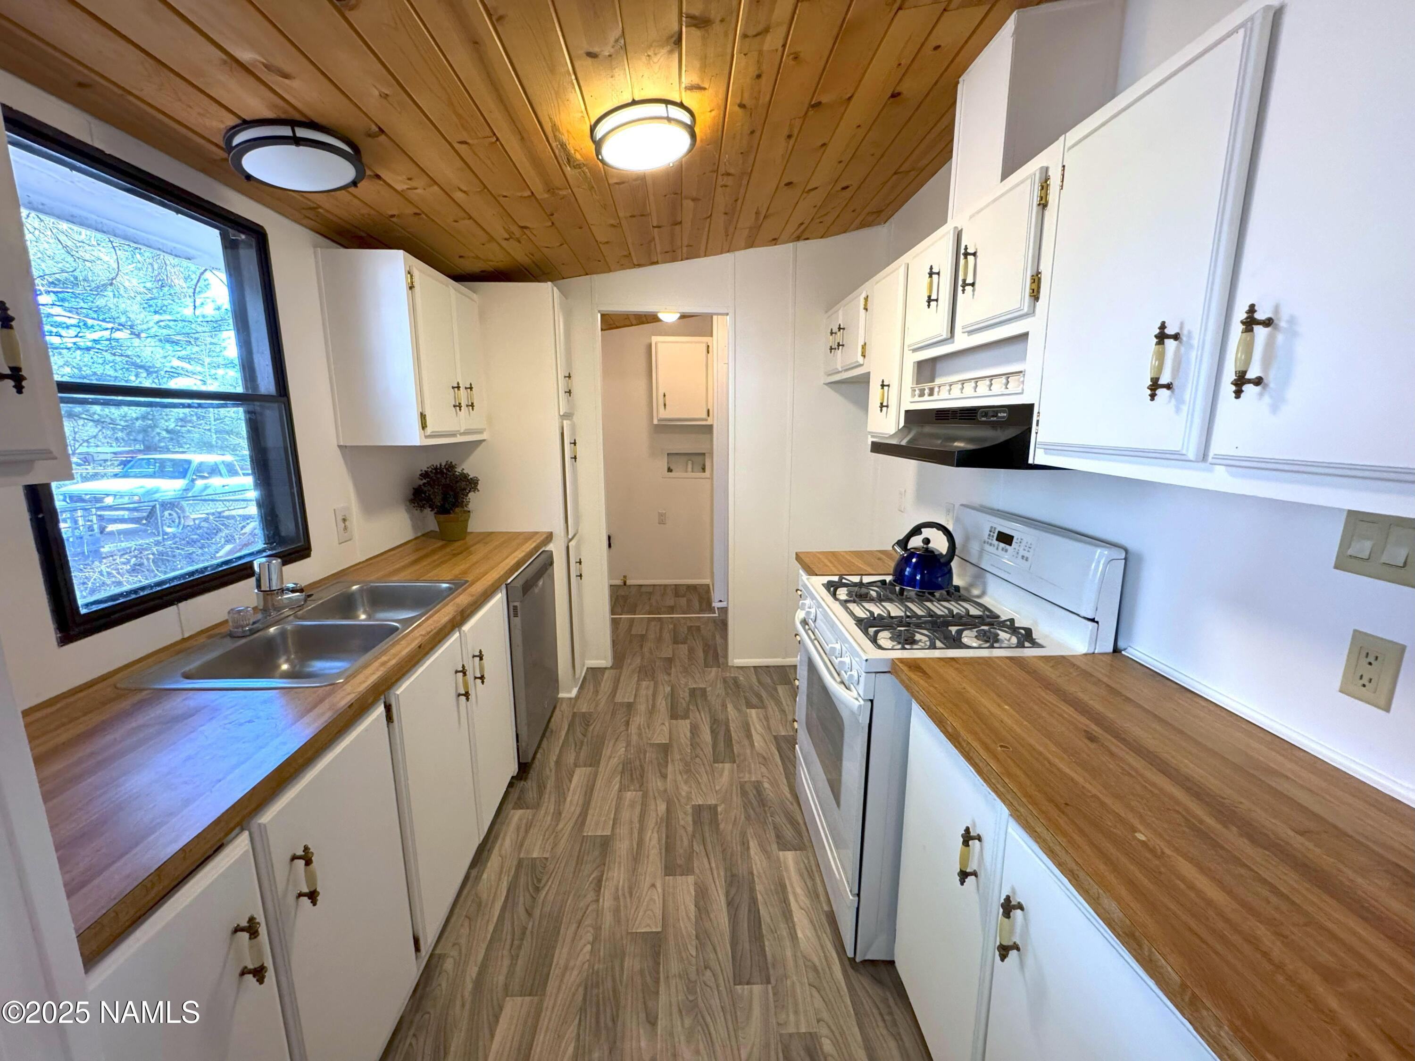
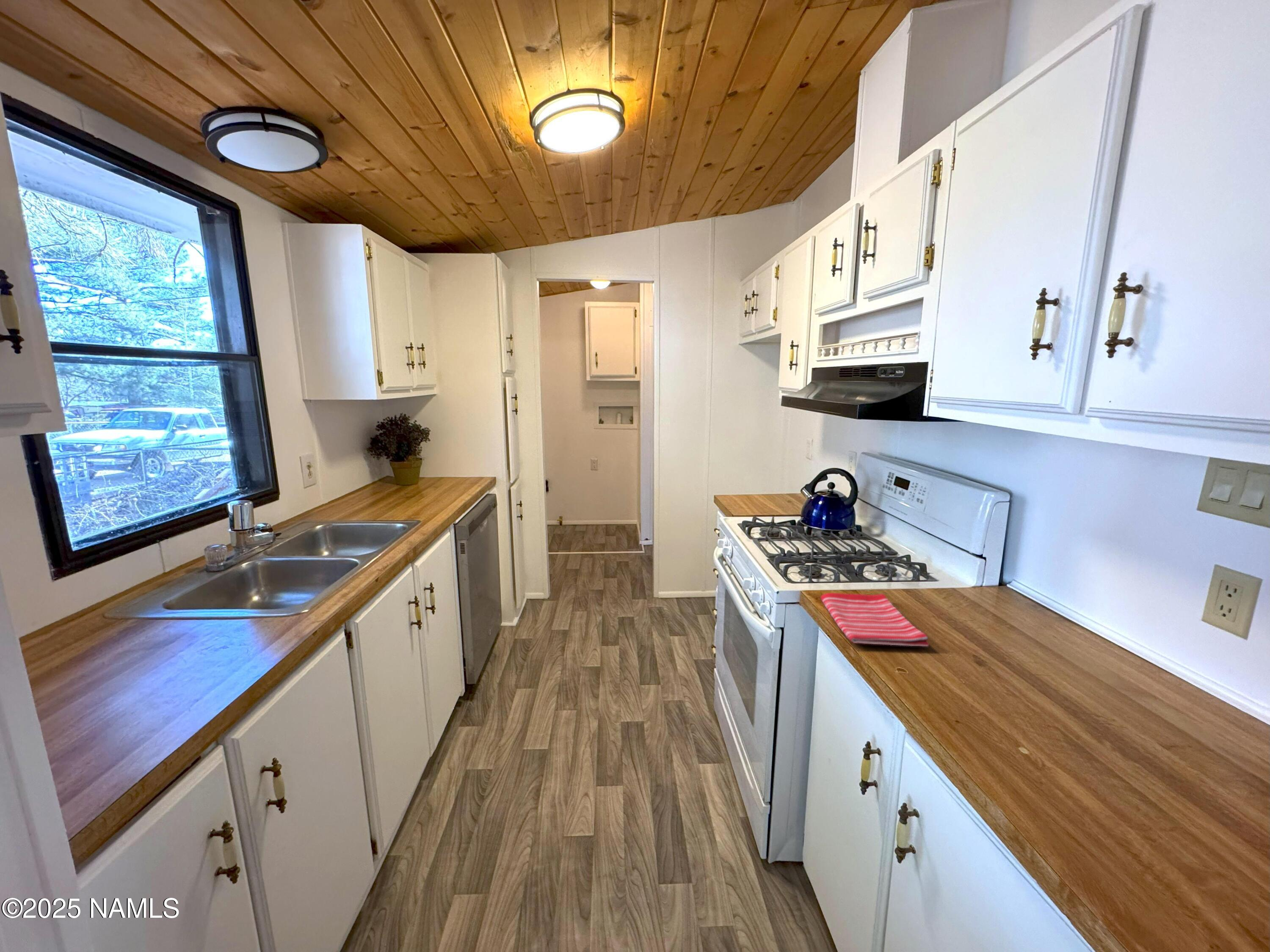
+ dish towel (869, 616)
